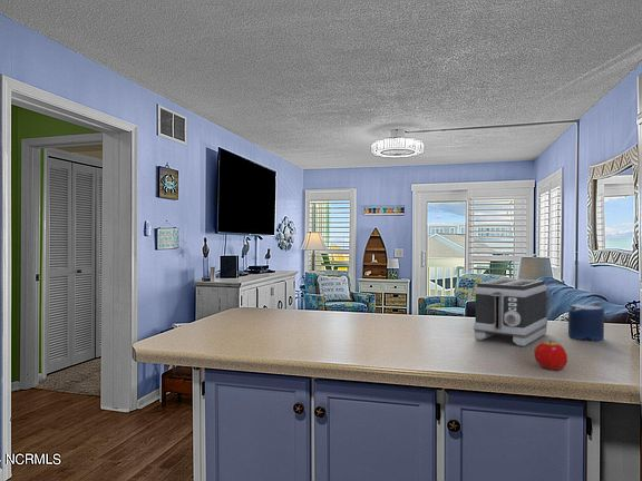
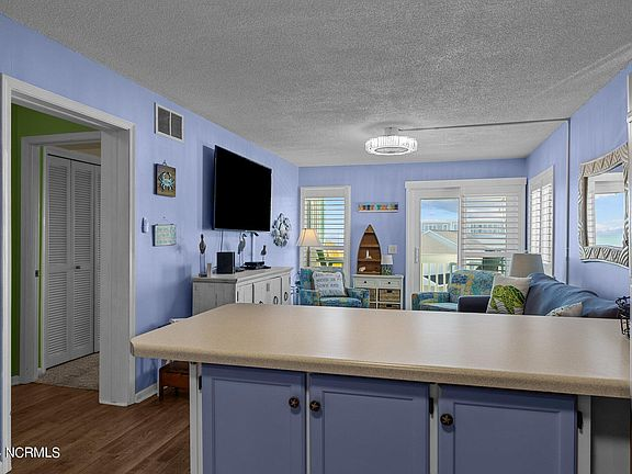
- fruit (551, 353)
- toaster (509, 310)
- candle (585, 322)
